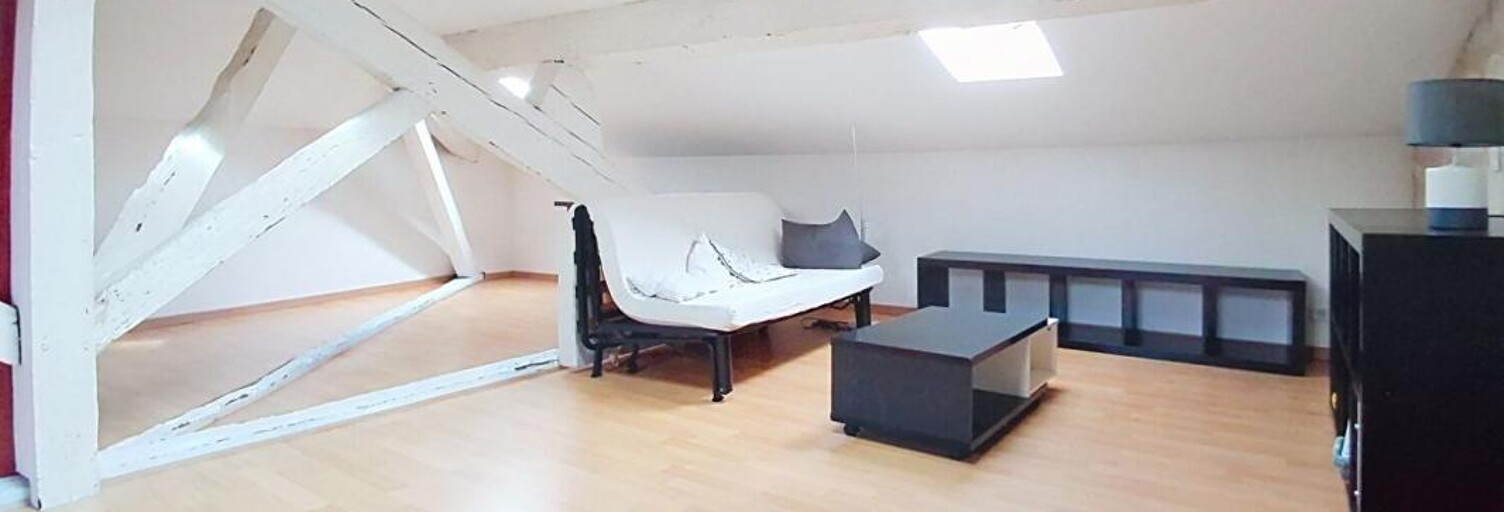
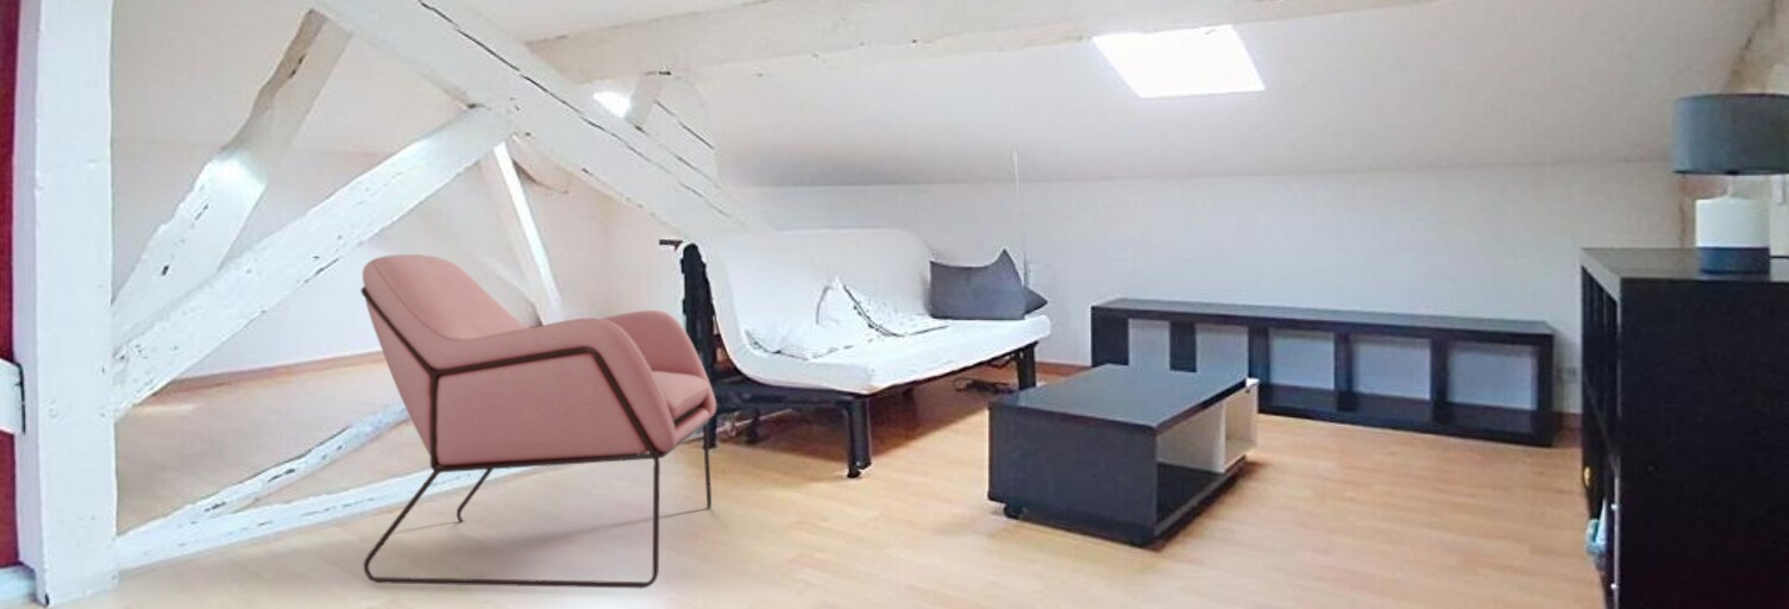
+ armchair (547, 401)
